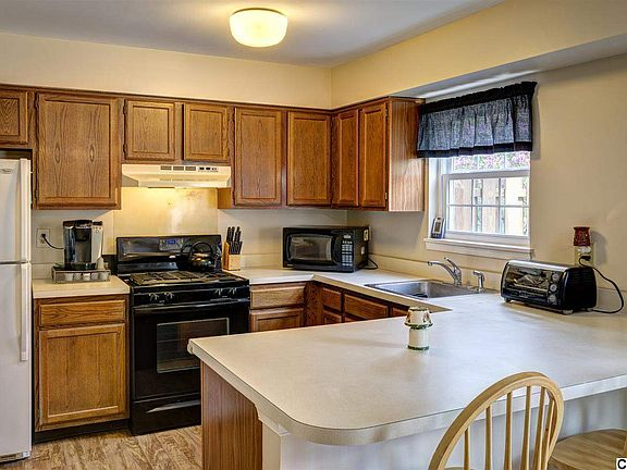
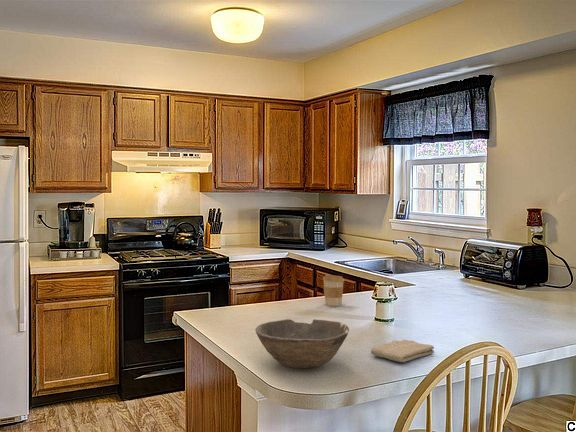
+ washcloth (403, 349)
+ coffee cup (333, 289)
+ bowl (302, 345)
